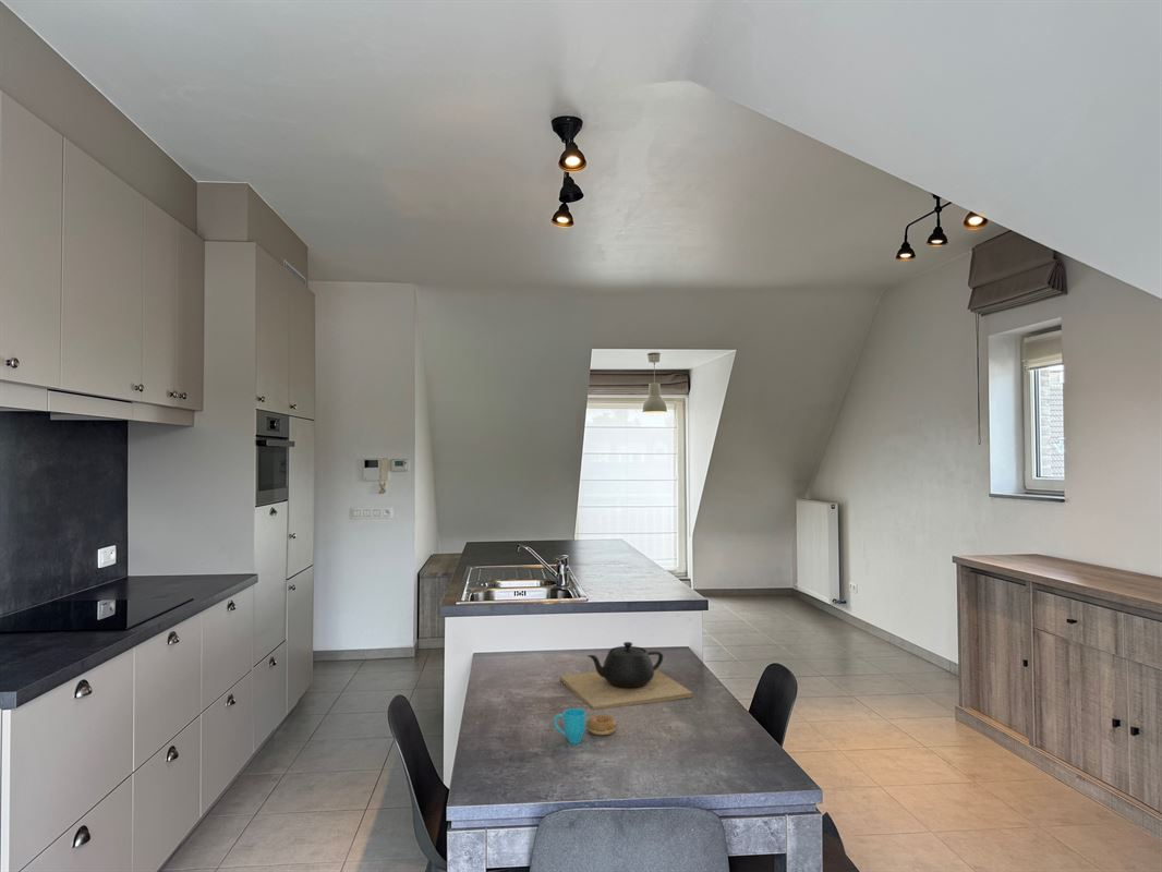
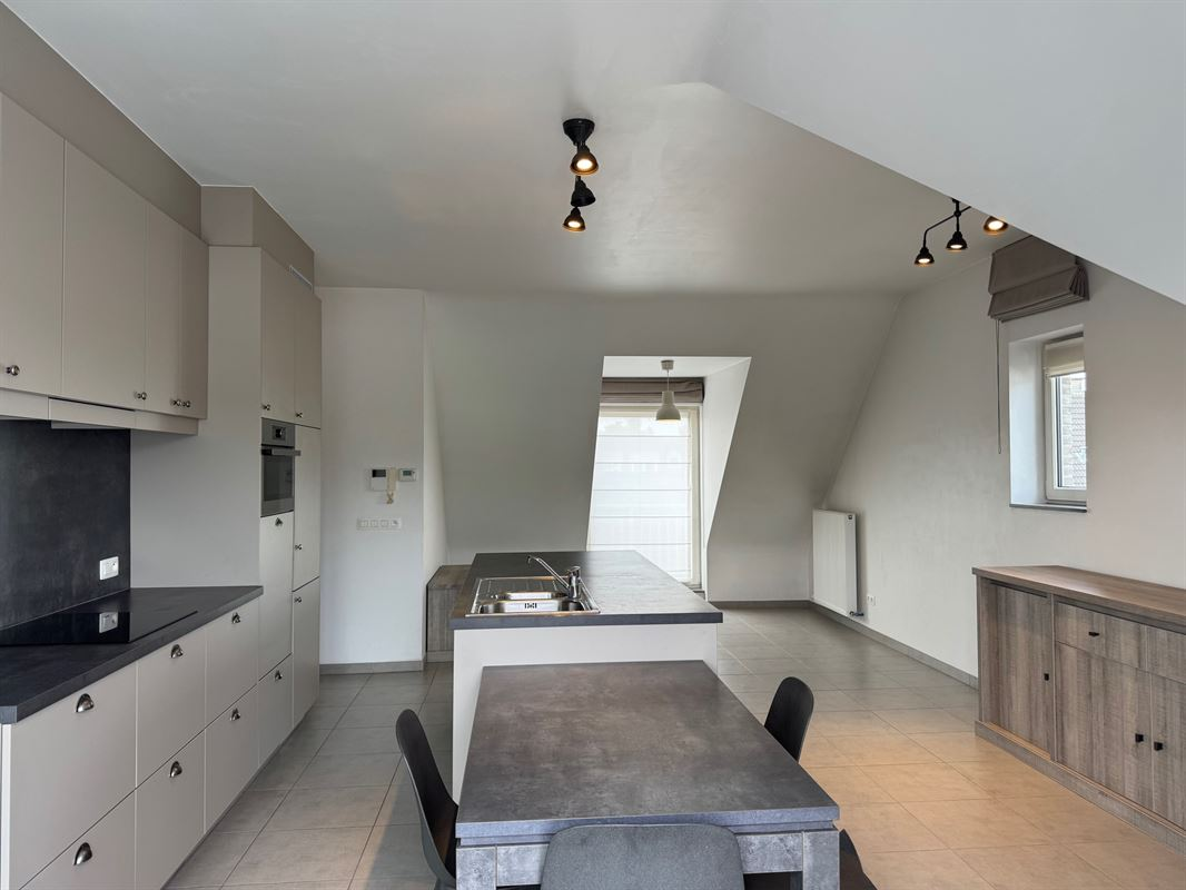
- cup (584, 720)
- teapot (624, 665)
